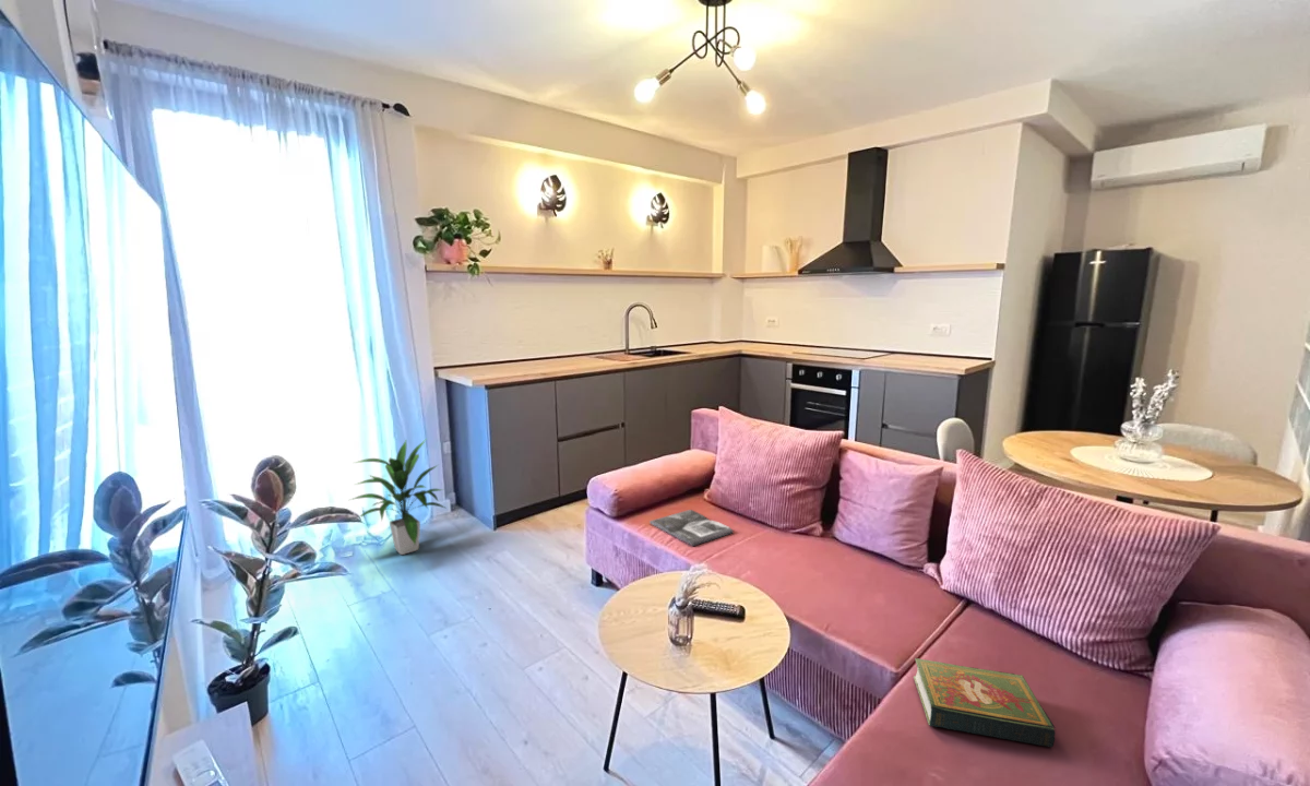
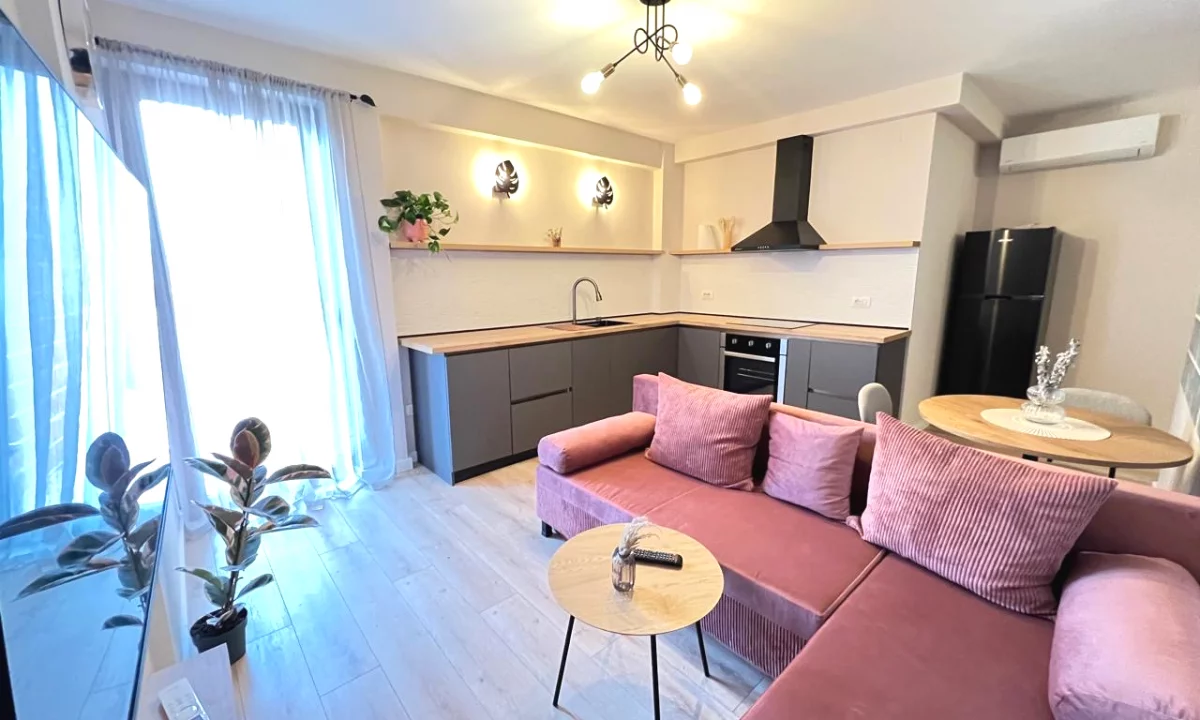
- book (978, 699)
- indoor plant (401, 498)
- magazine (690, 525)
